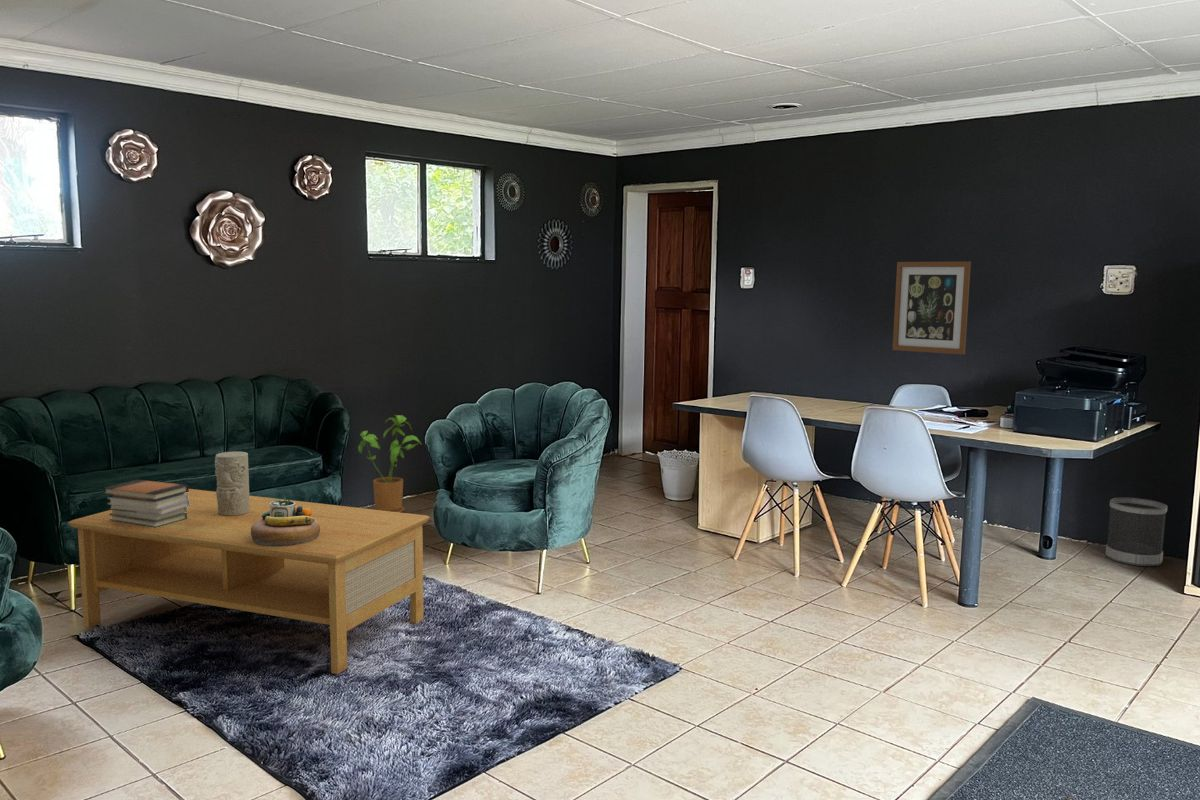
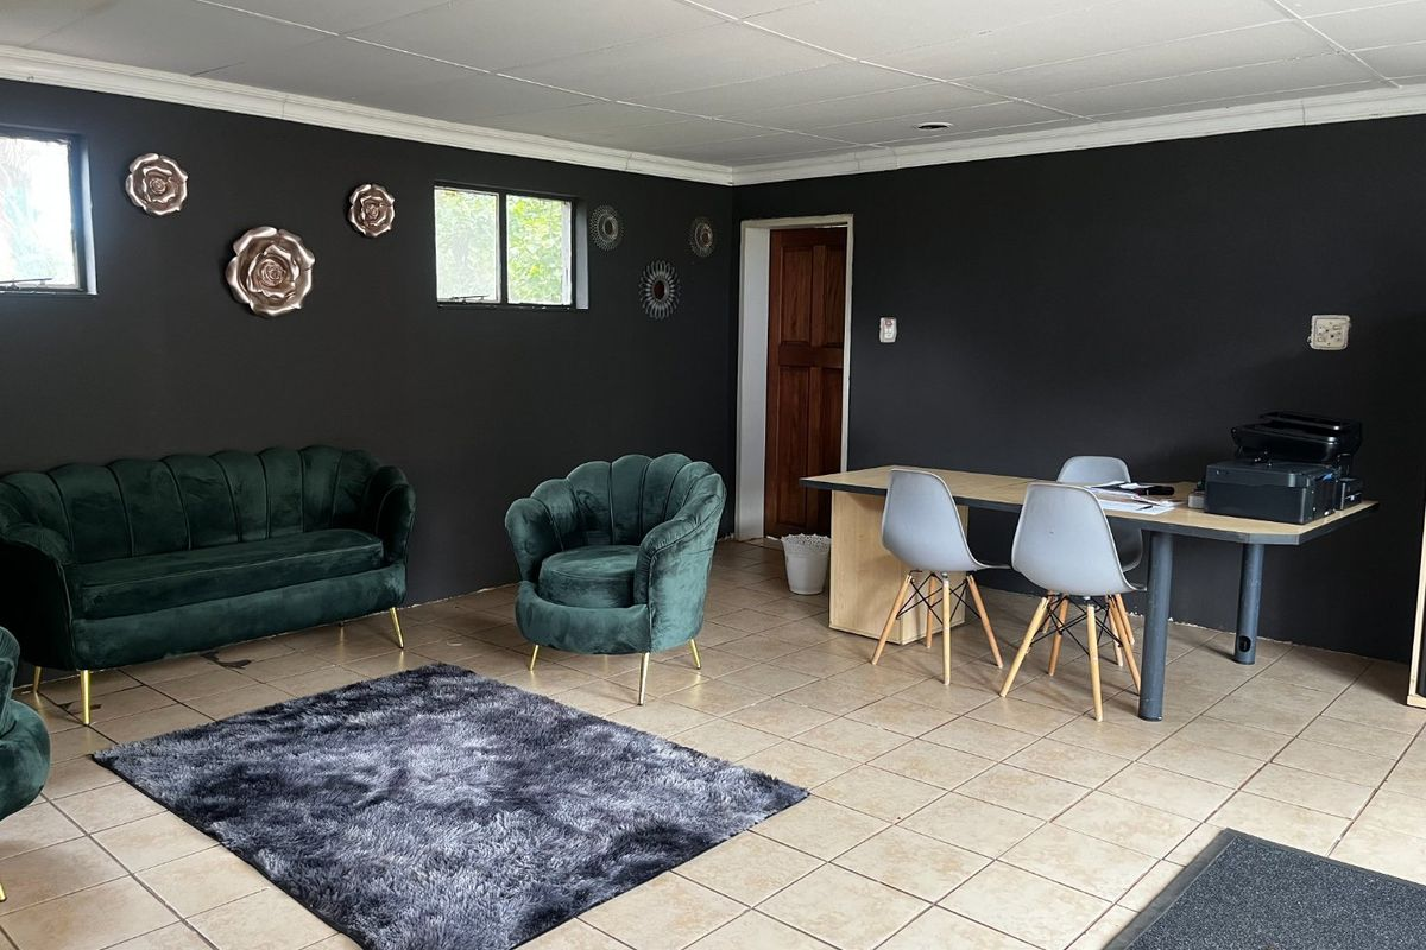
- house plant (392, 464)
- decorative vase (232, 482)
- decorative bowl (285, 517)
- book stack (147, 502)
- coffee table (254, 570)
- wastebasket (1135, 531)
- wall art (930, 307)
